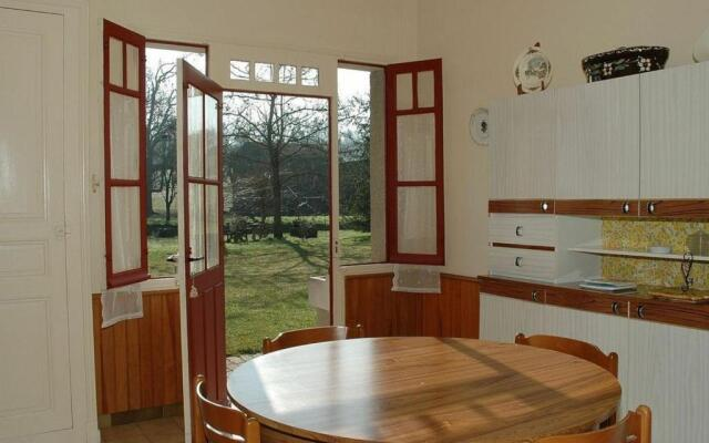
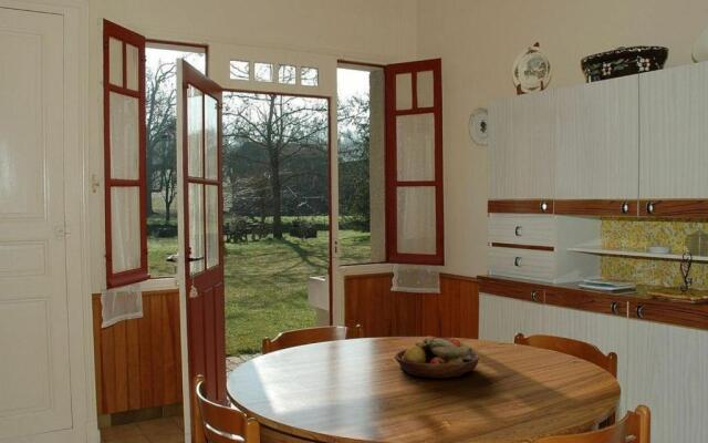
+ fruit bowl (437, 352)
